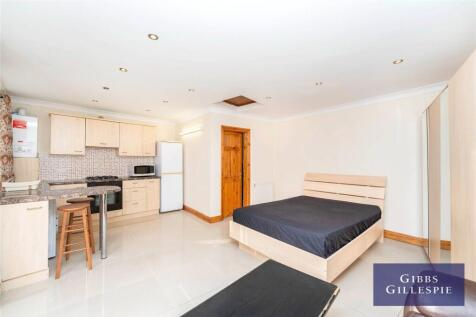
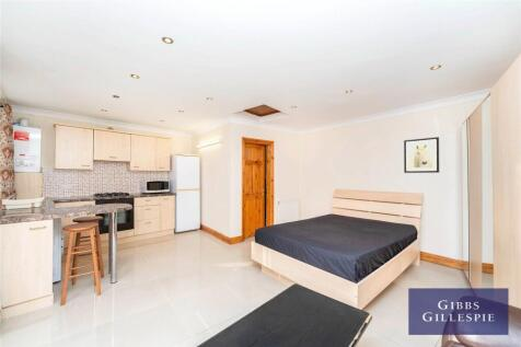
+ wall art (420, 155)
